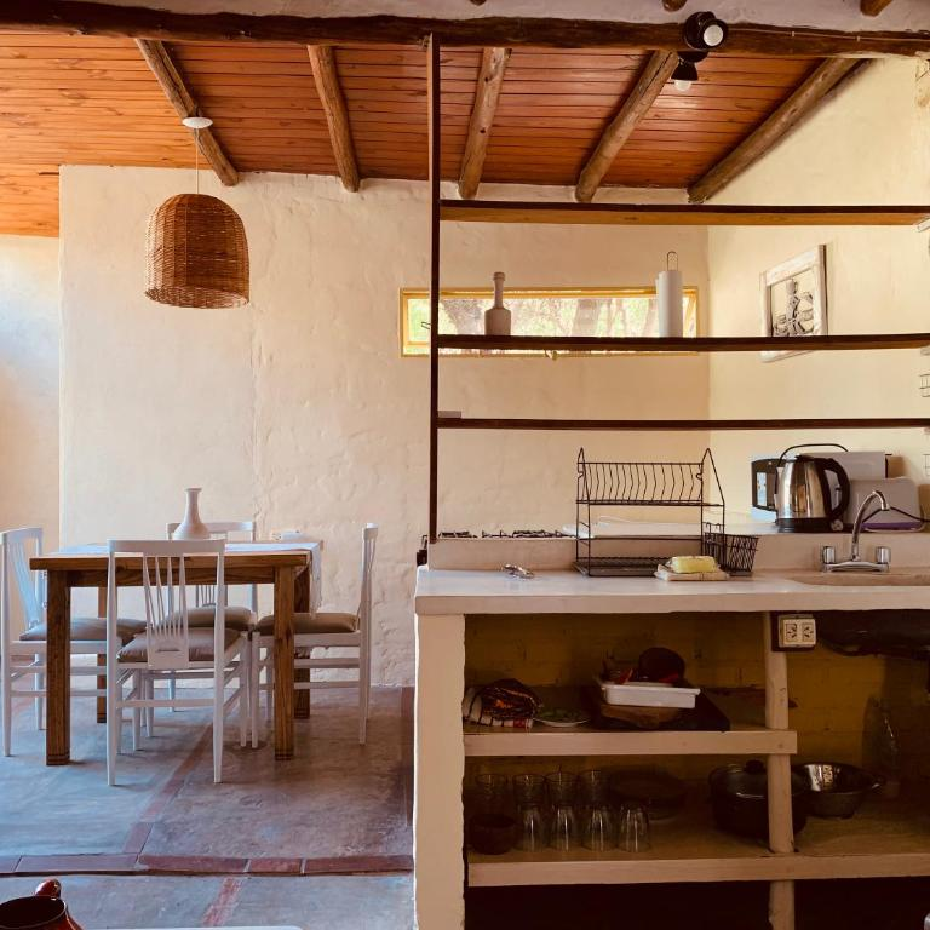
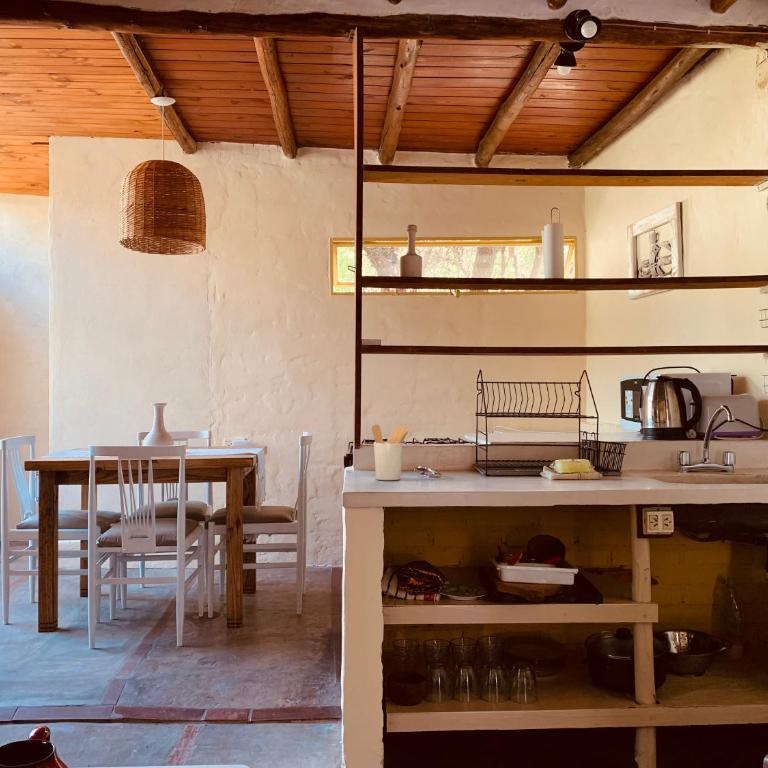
+ utensil holder (392, 451)
